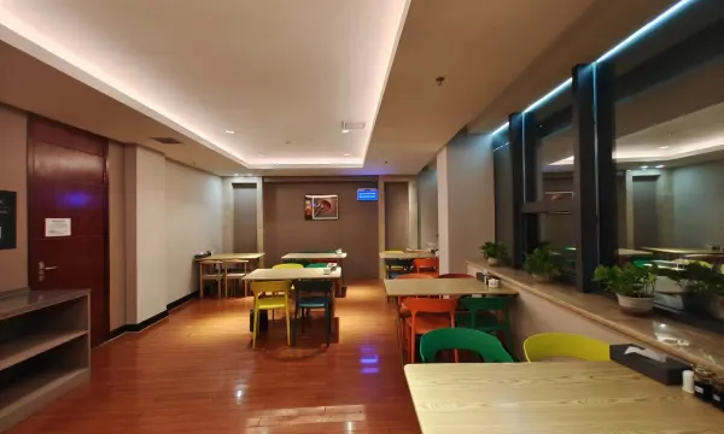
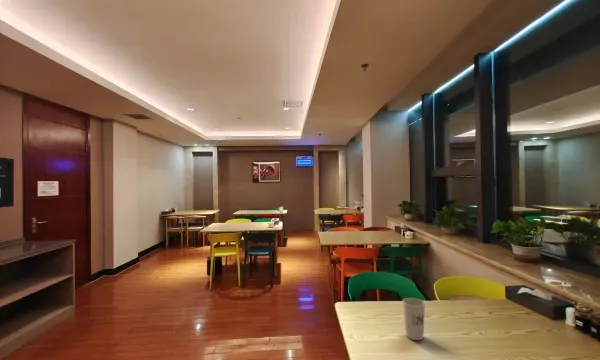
+ cup (414, 318)
